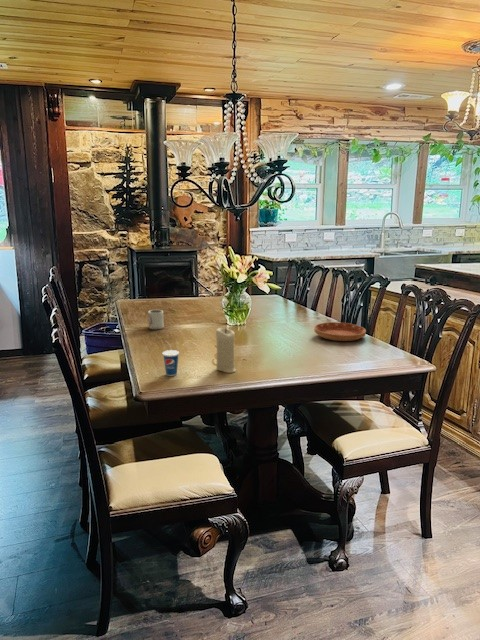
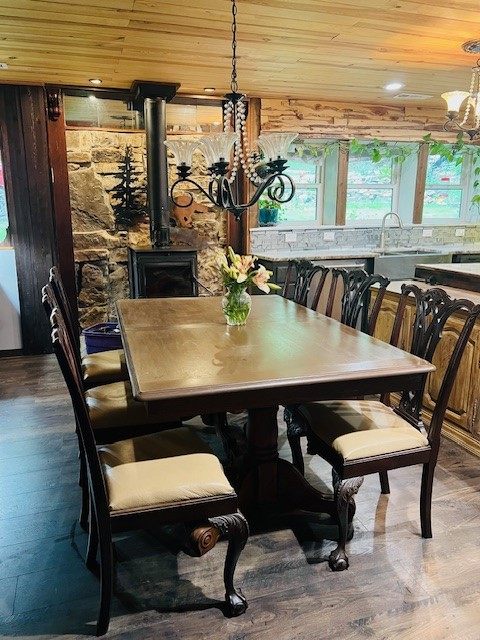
- candle (226, 348)
- cup (155, 318)
- cup (171, 357)
- saucer (339, 332)
